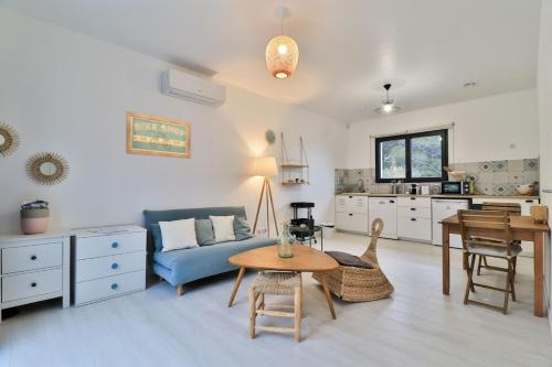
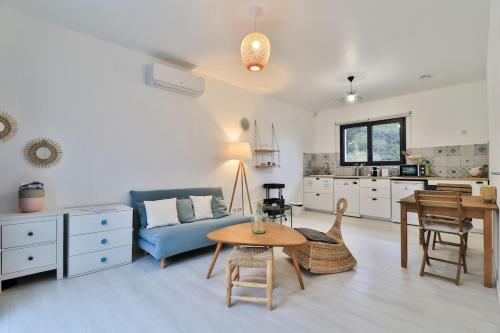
- wall art (160, 137)
